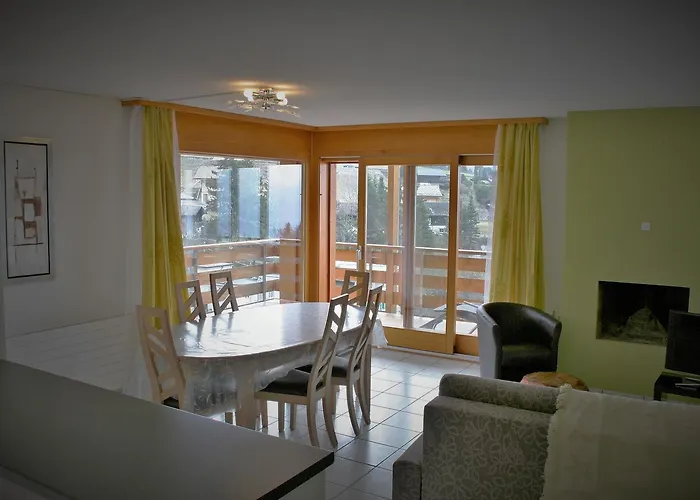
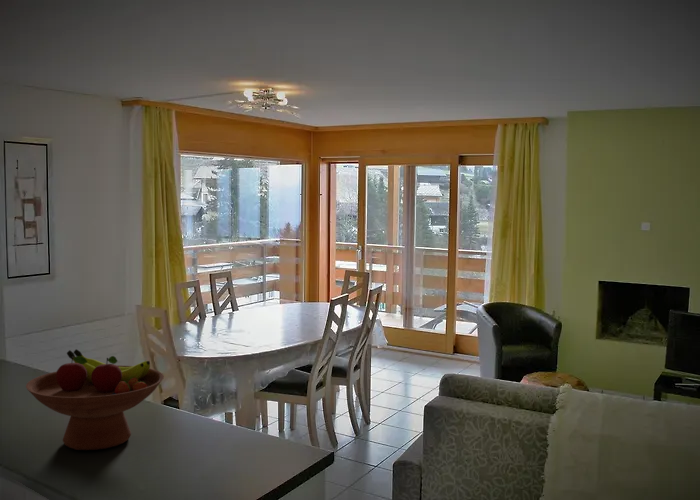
+ fruit bowl (97, 398)
